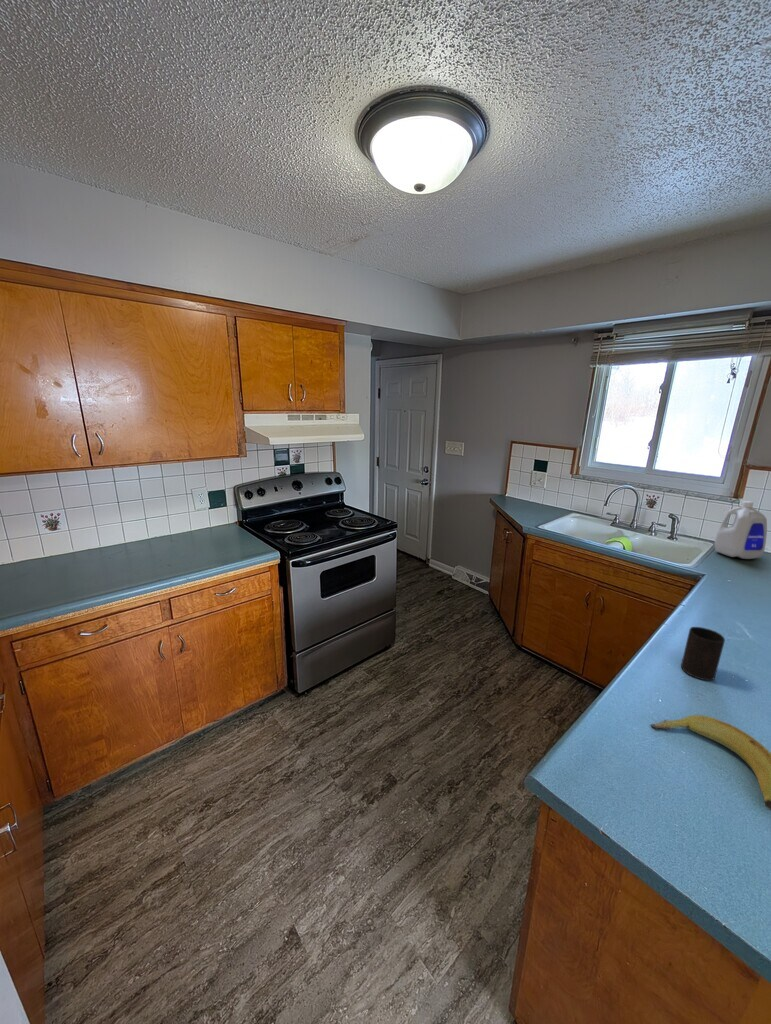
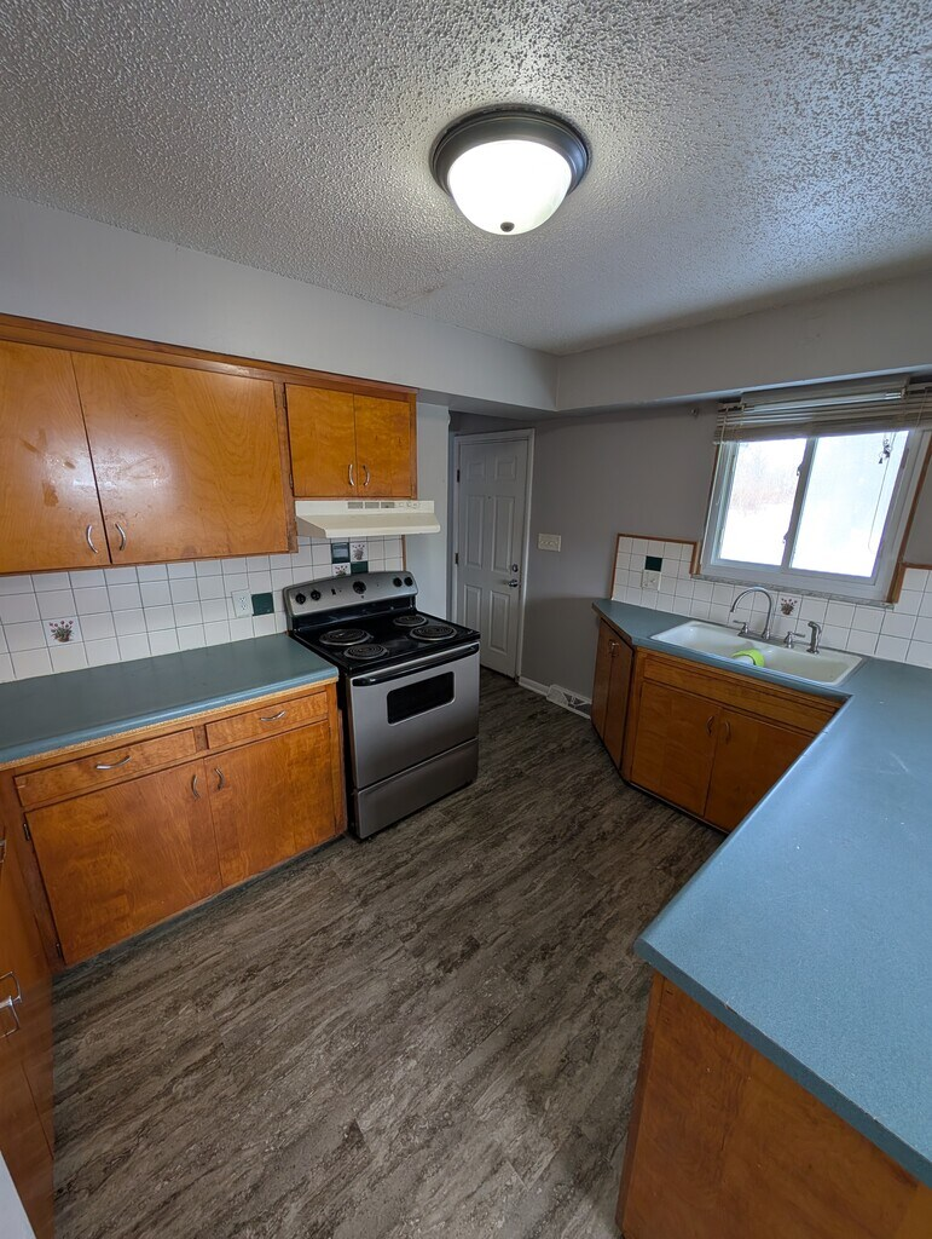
- cup (702, 653)
- bottle (742, 529)
- banana (718, 742)
